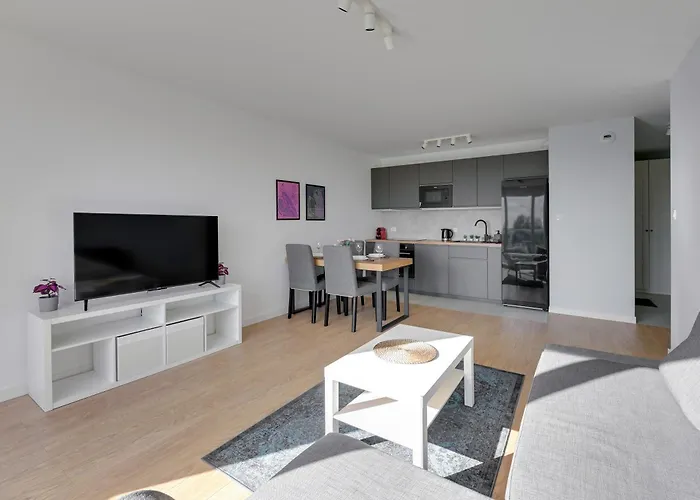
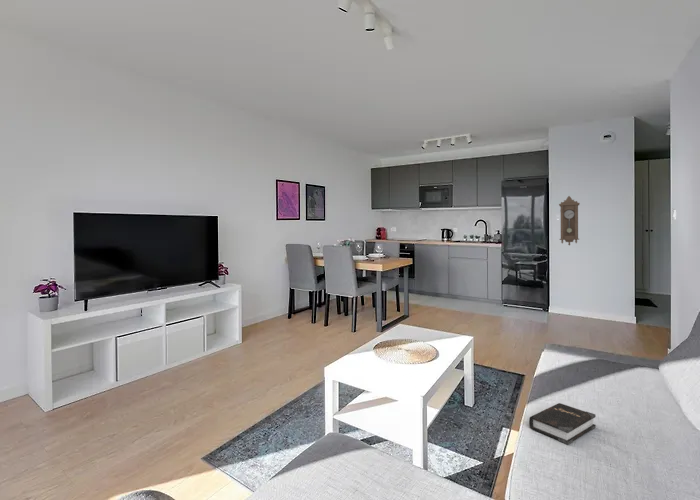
+ hardback book (562, 421)
+ pendulum clock (569, 220)
